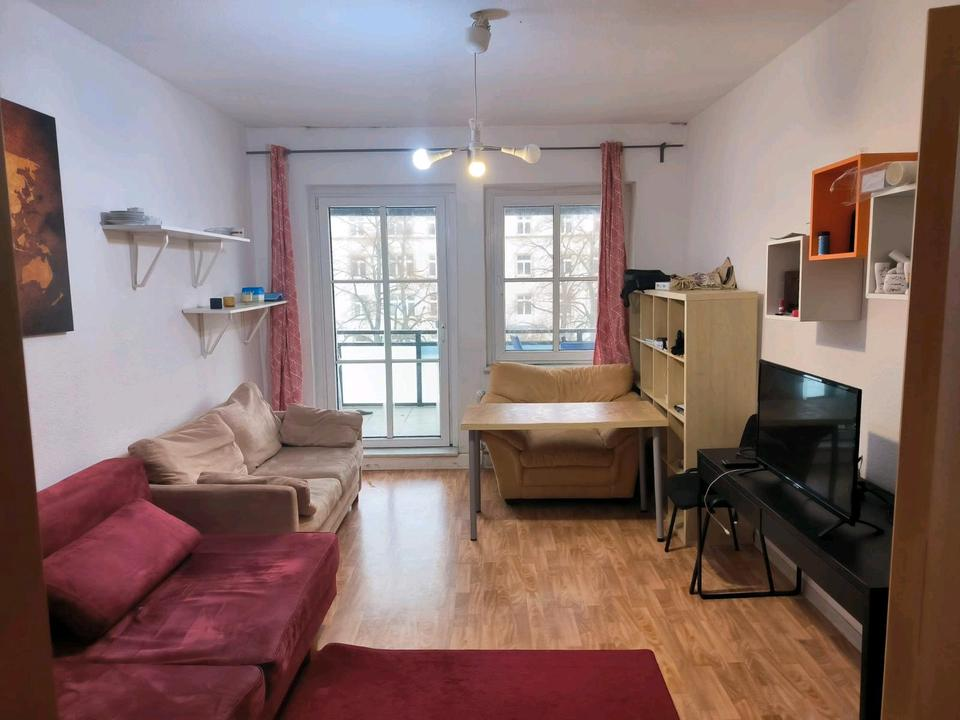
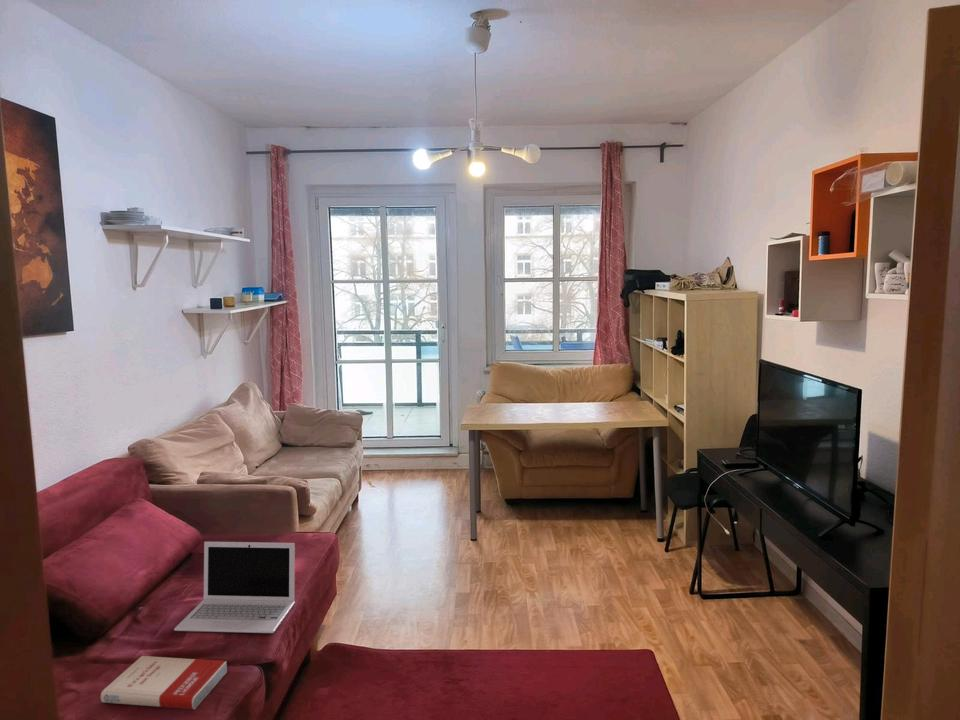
+ book (166, 681)
+ laptop (237, 585)
